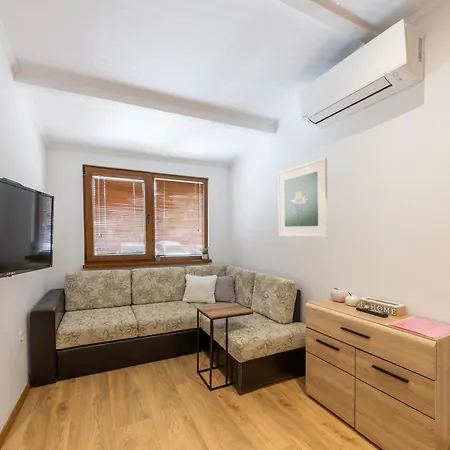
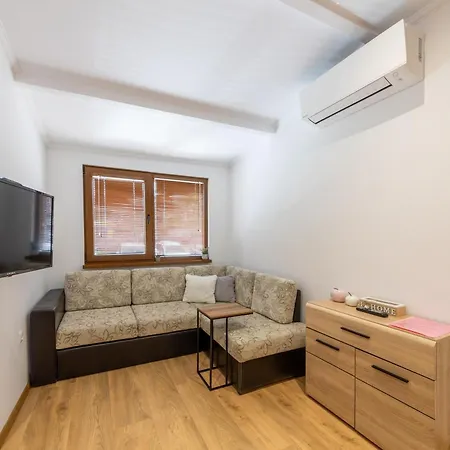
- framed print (300, 201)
